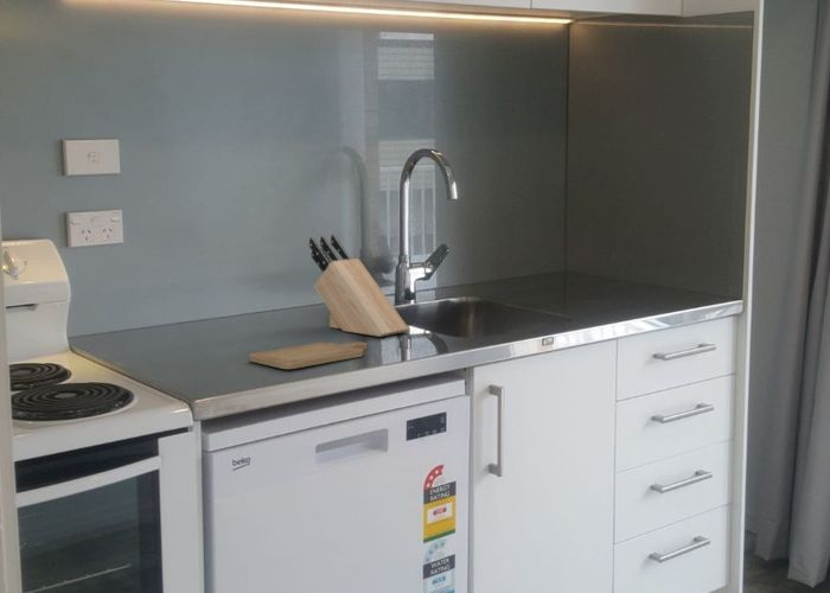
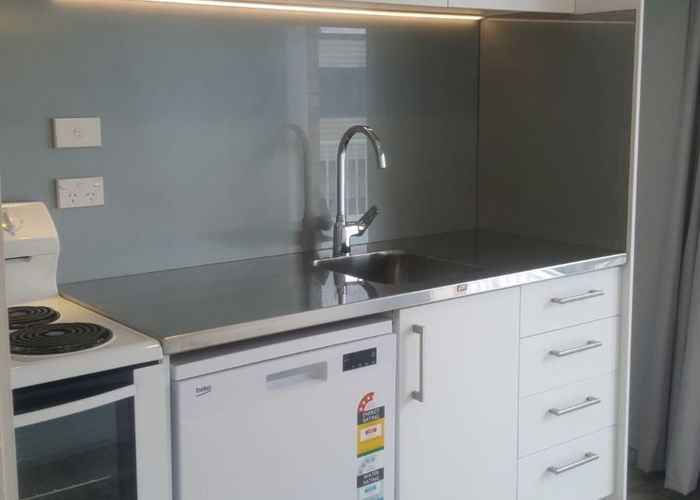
- chopping board (317, 352)
- knife block (355, 282)
